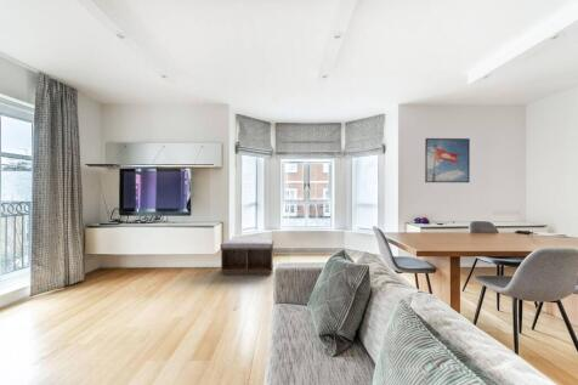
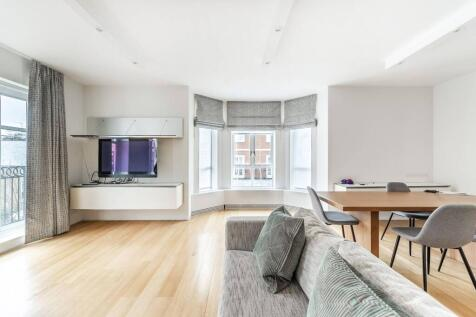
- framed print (447, 160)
- bench (248, 255)
